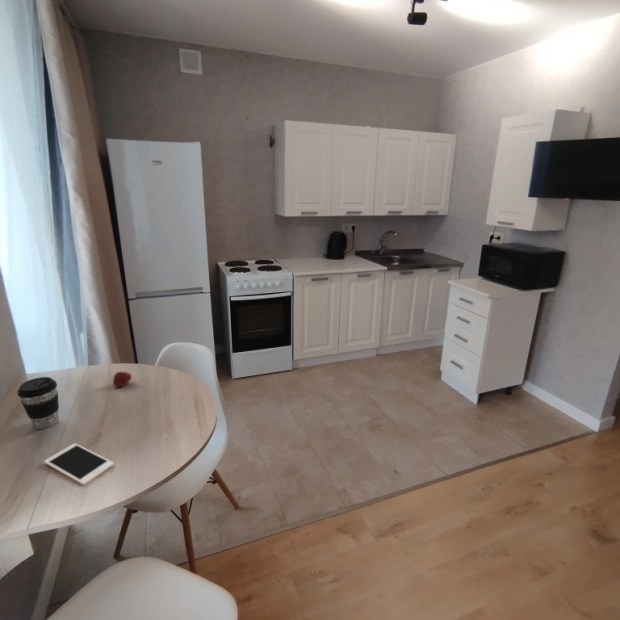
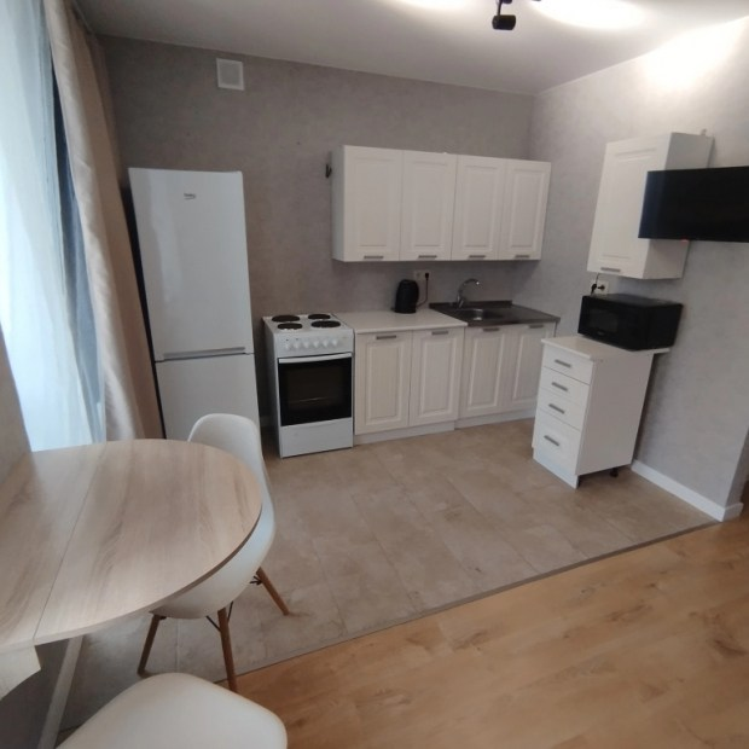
- fruit (121, 378)
- coffee cup (41, 403)
- cell phone (79, 462)
